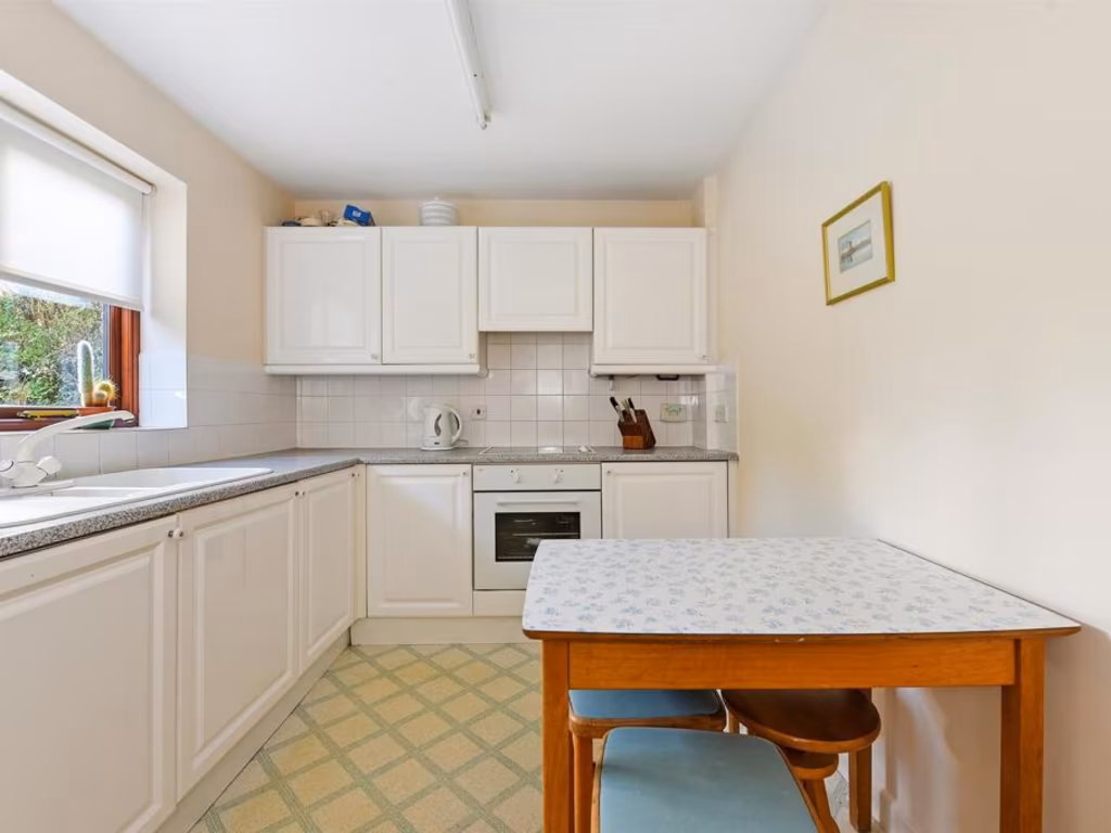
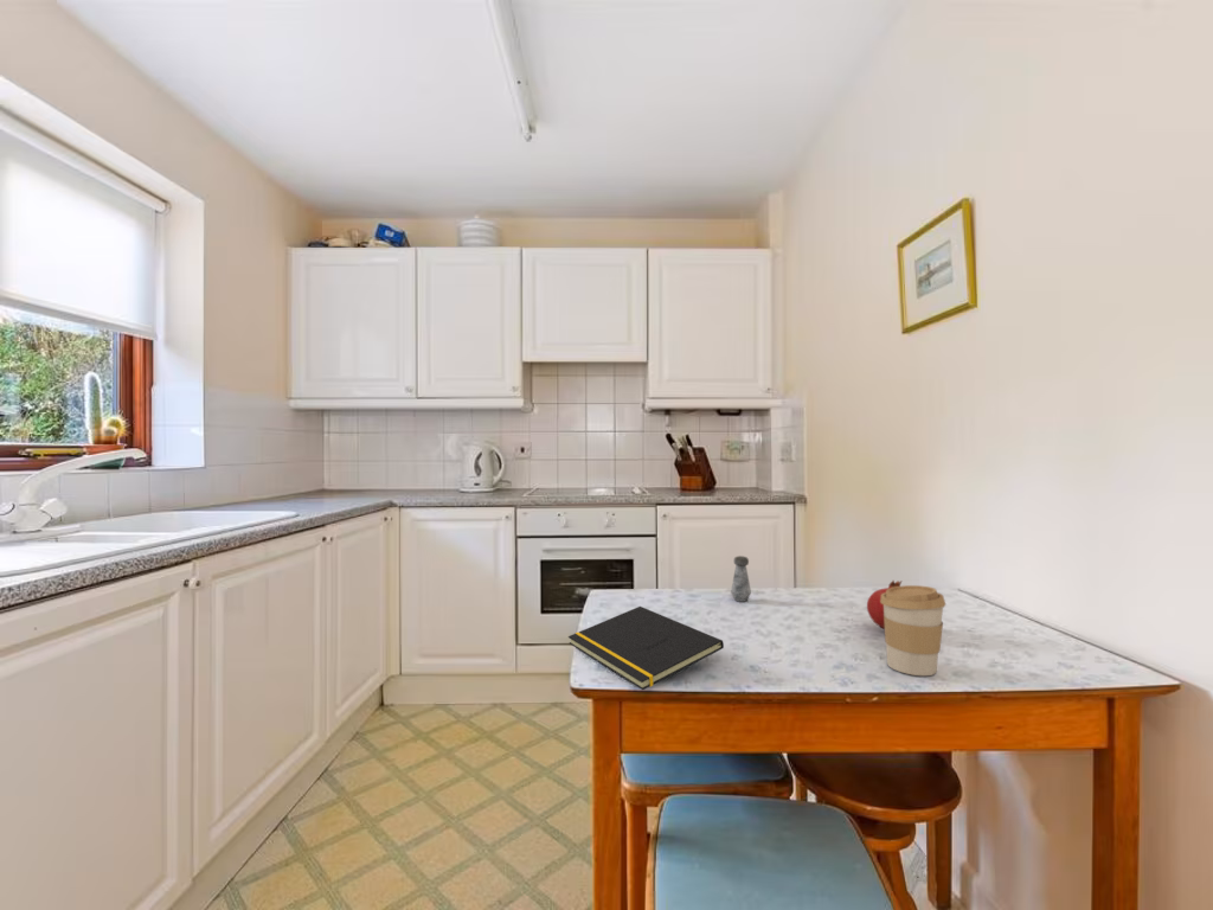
+ notepad (641, 641)
+ fruit (883, 605)
+ salt shaker (740, 577)
+ coffee cup (911, 627)
